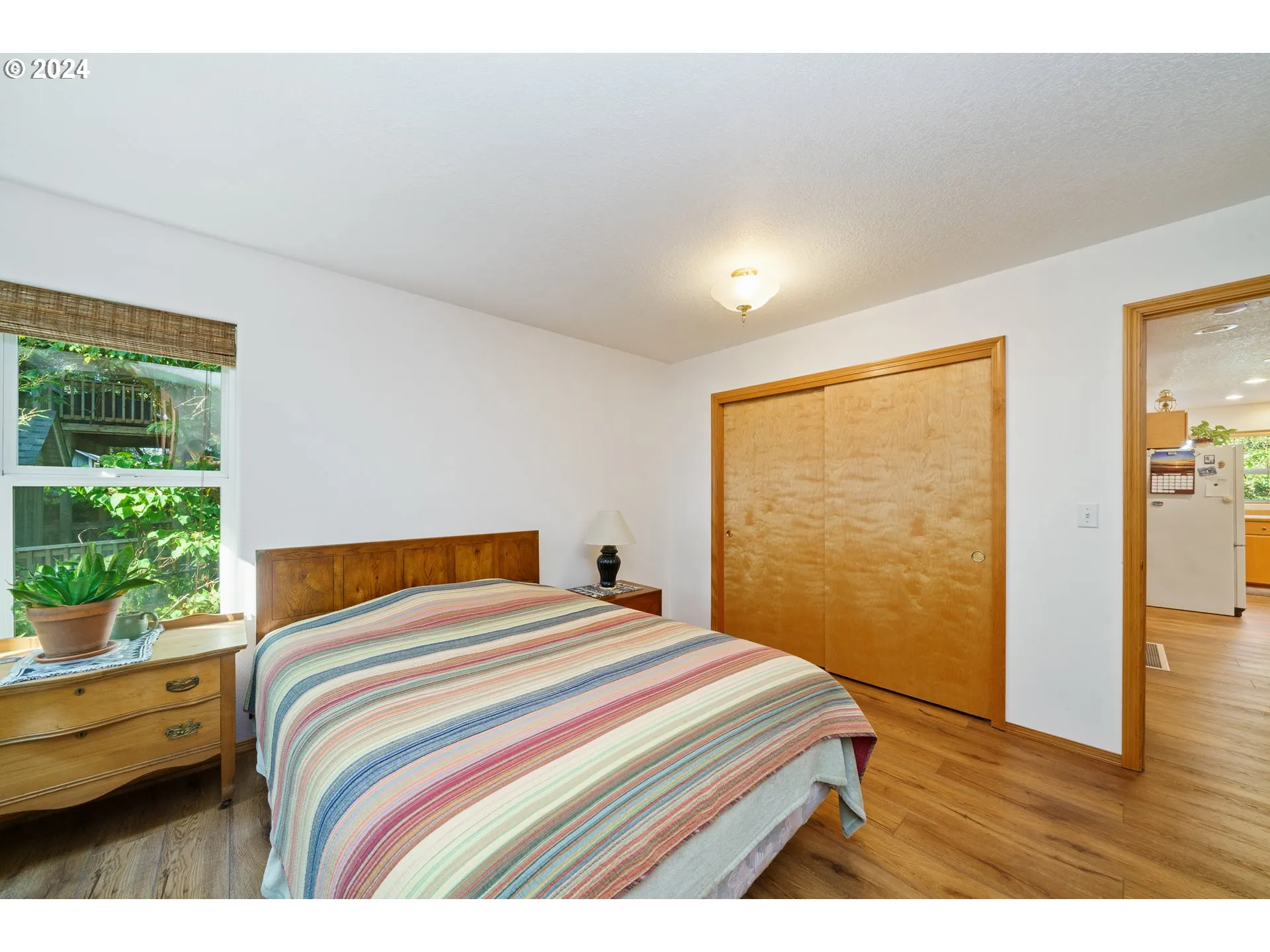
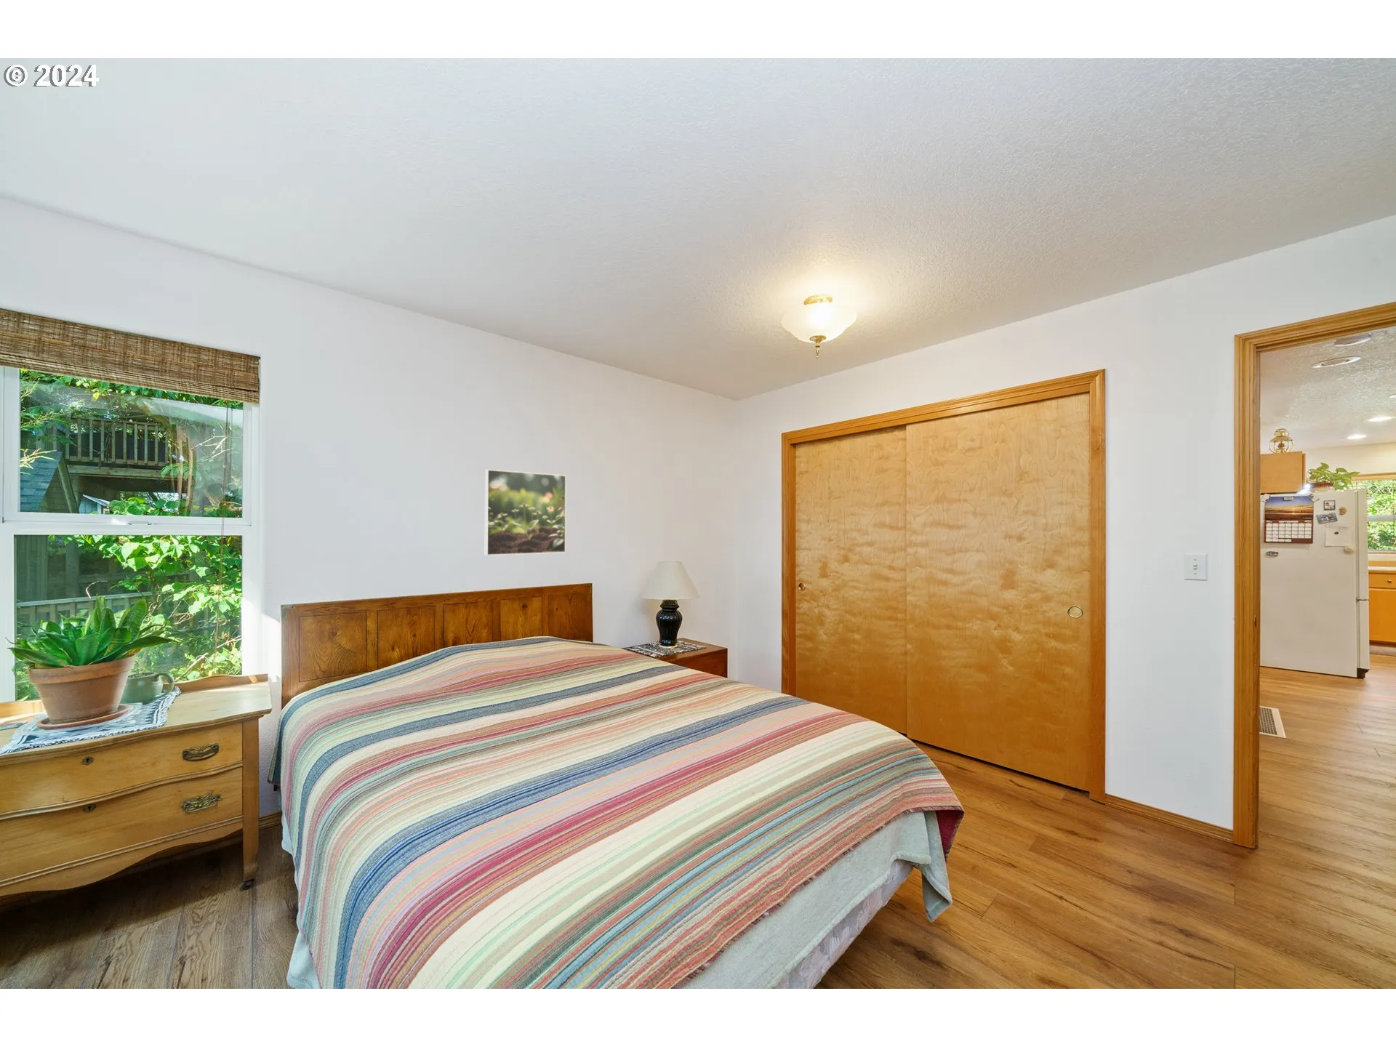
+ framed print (528, 513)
